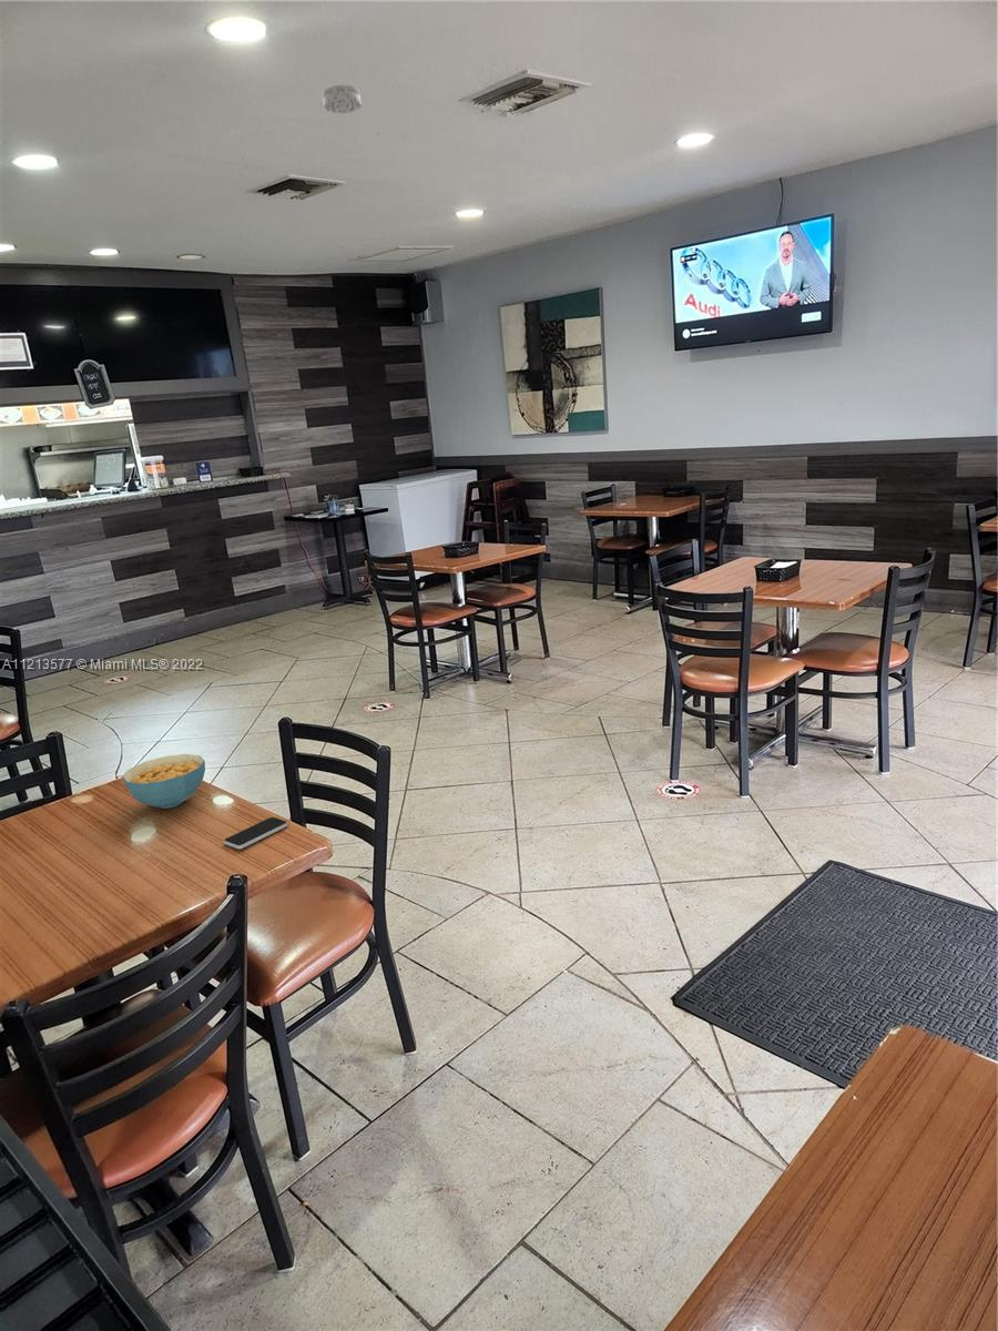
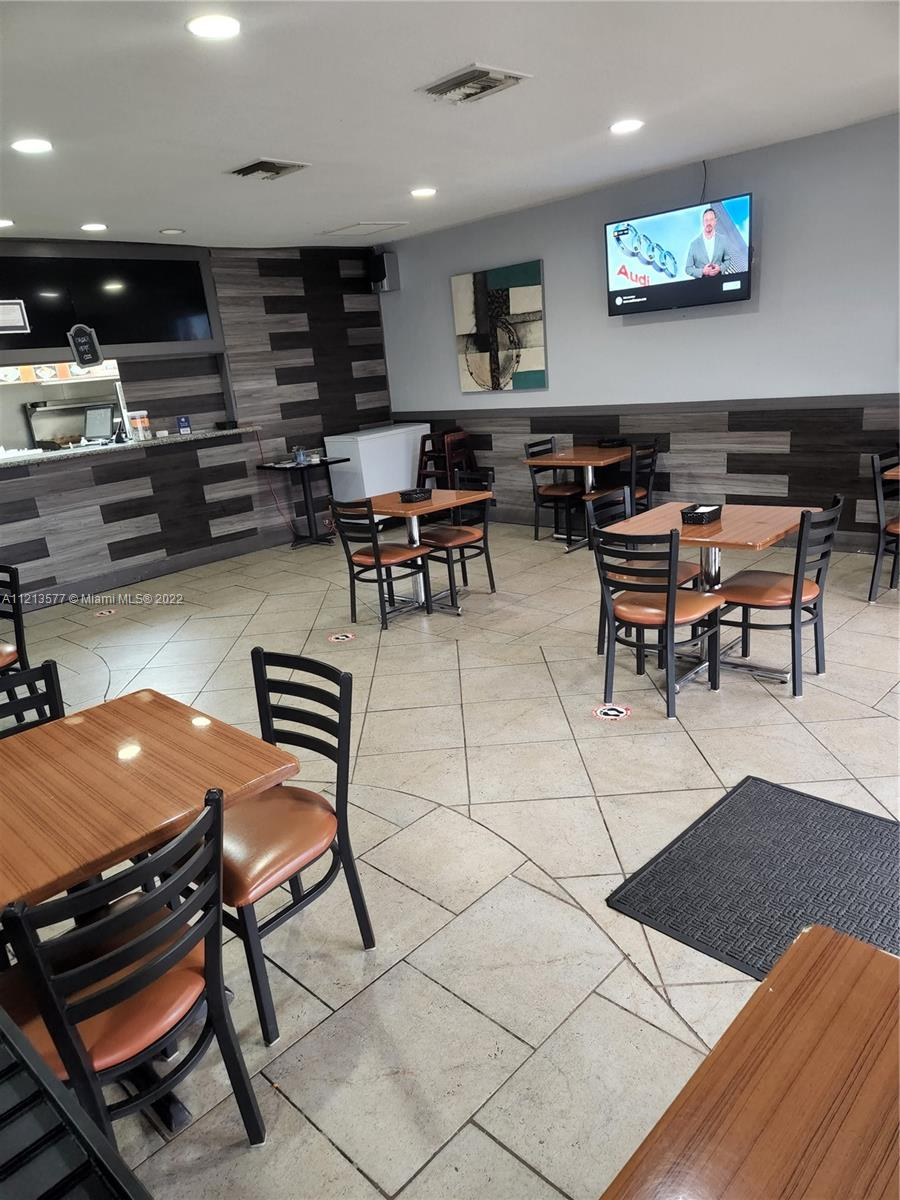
- smoke detector (342, 98)
- smartphone (256, 832)
- cereal bowl (167, 785)
